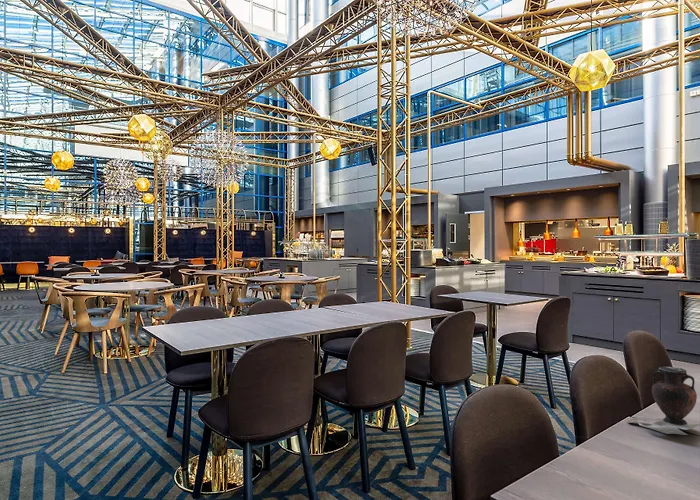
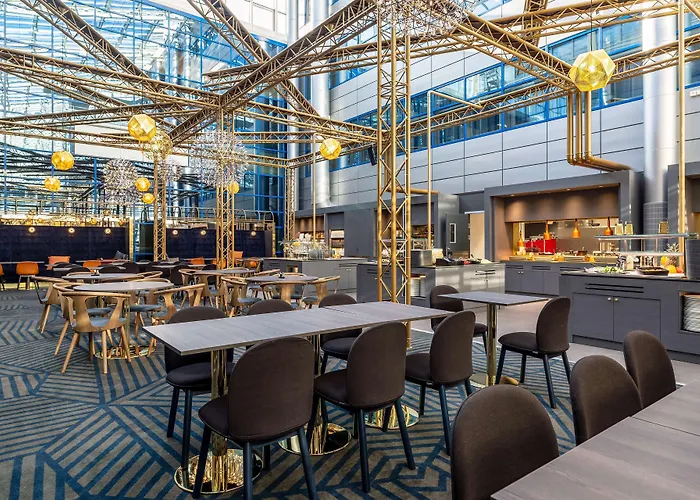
- vase (669, 399)
